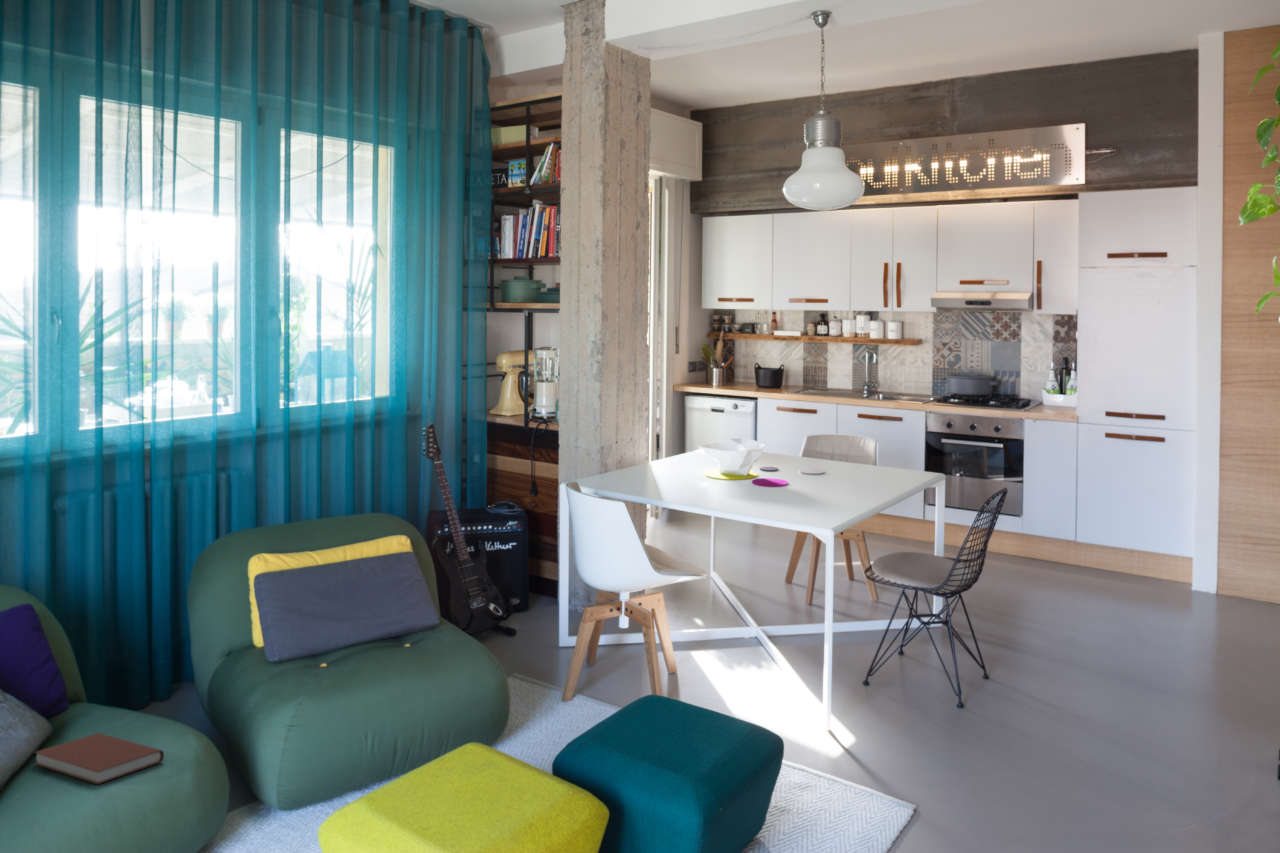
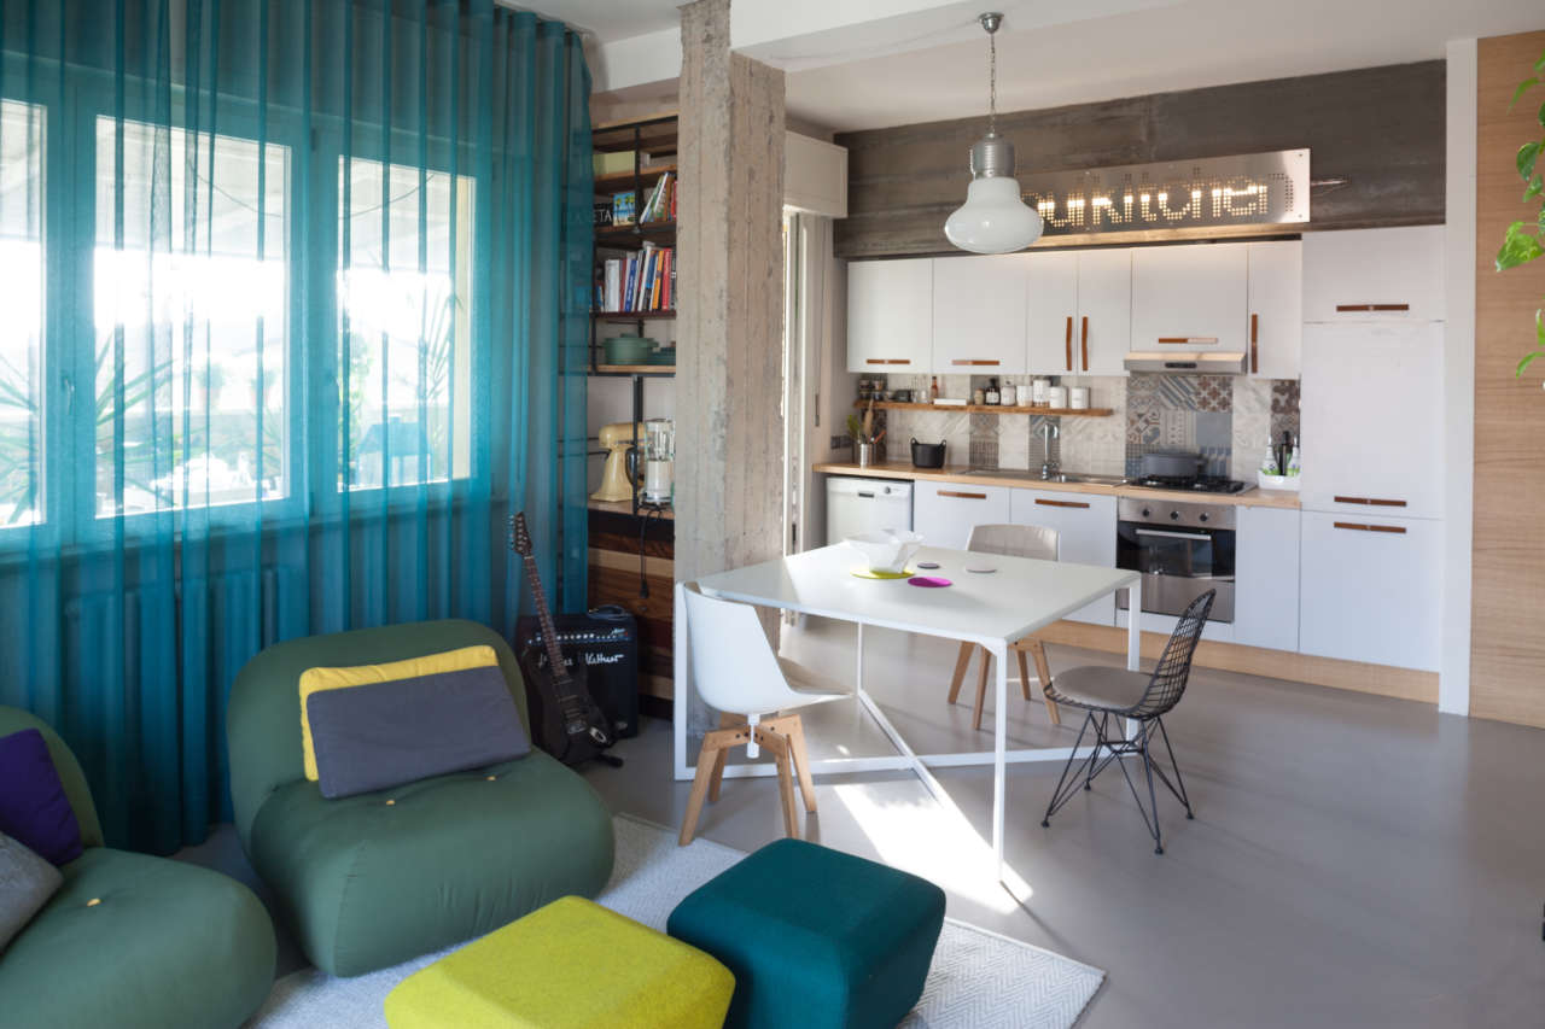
- book (99, 756)
